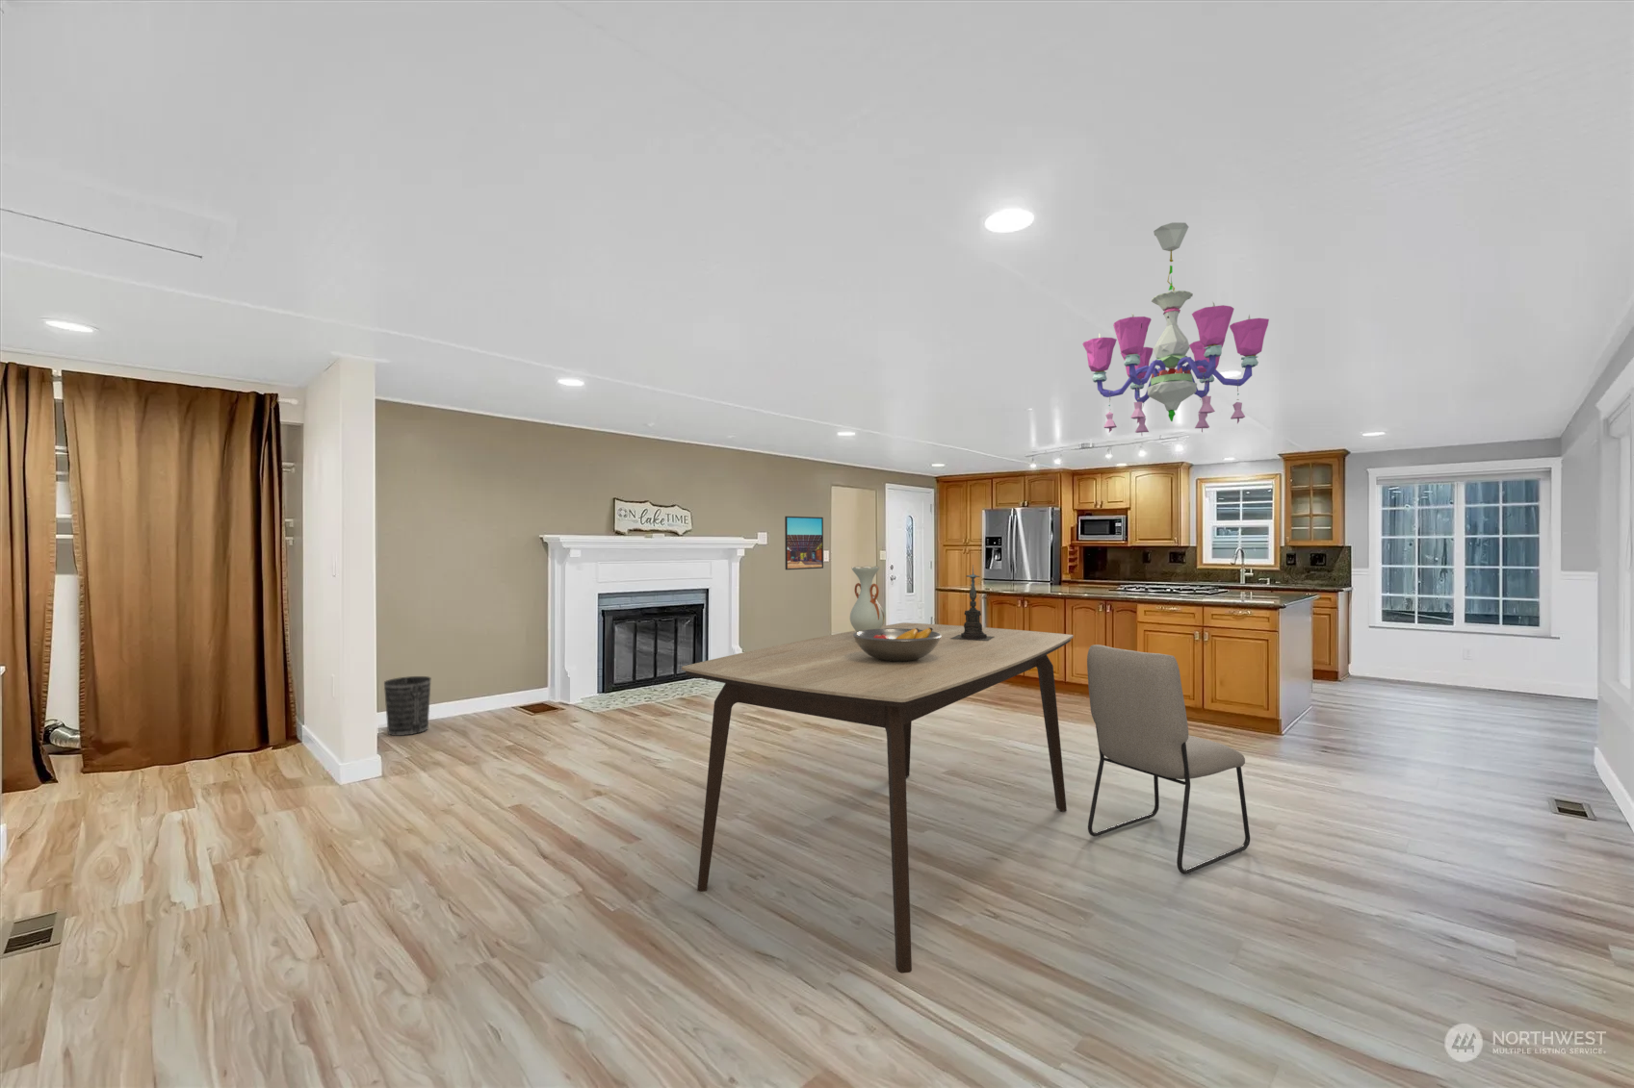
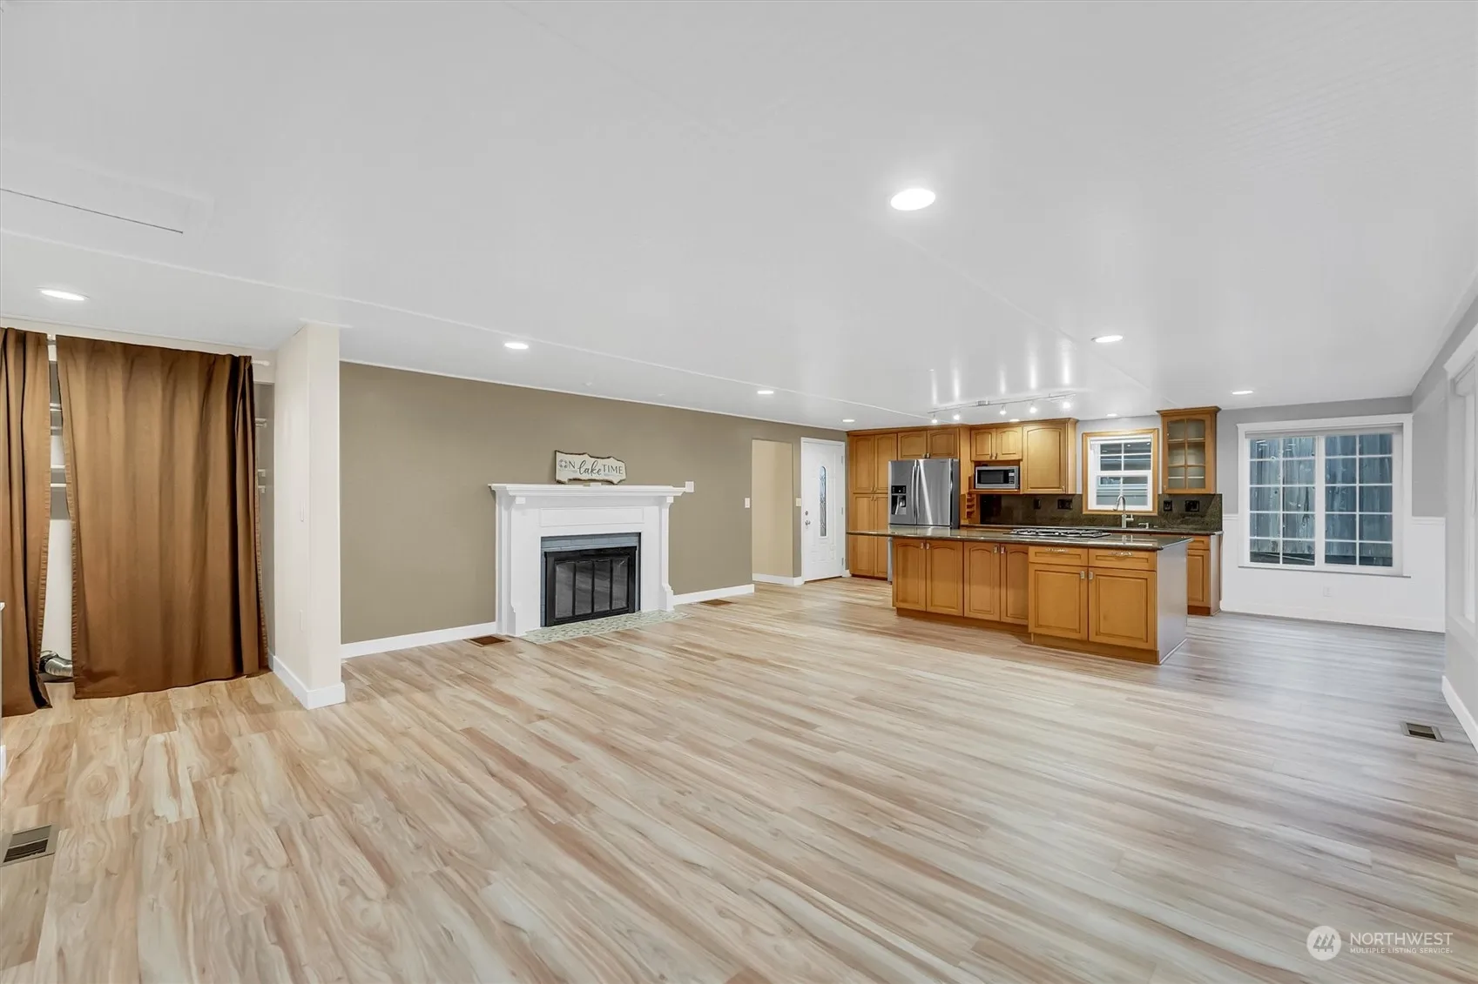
- wastebasket (407, 706)
- vase (866, 602)
- dining table (903, 747)
- fruit bowl (897, 641)
- chair (1163, 744)
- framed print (804, 543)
- candle holder (973, 600)
- chandelier (1170, 329)
